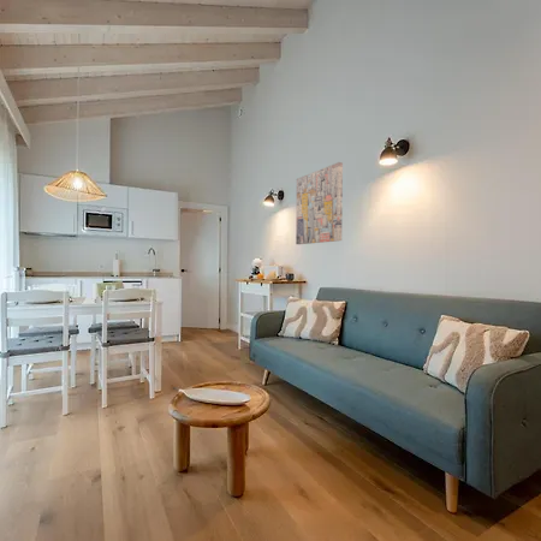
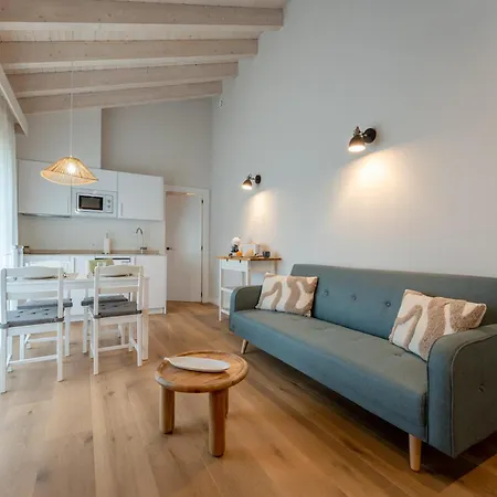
- wall art (316, 207)
